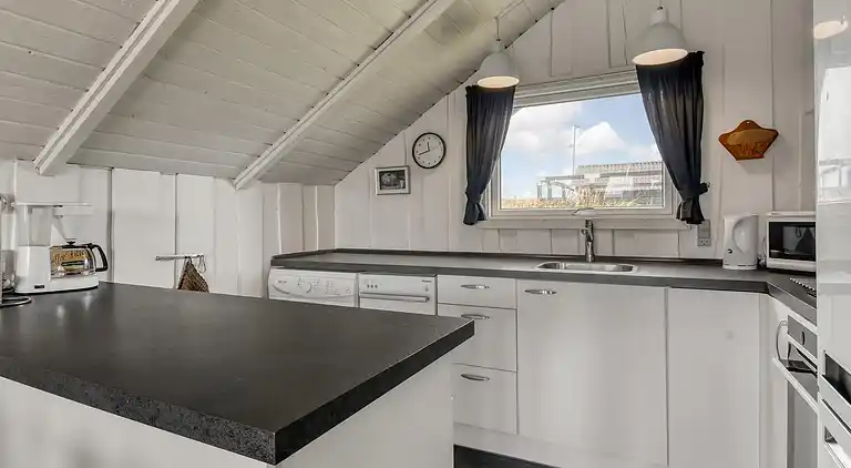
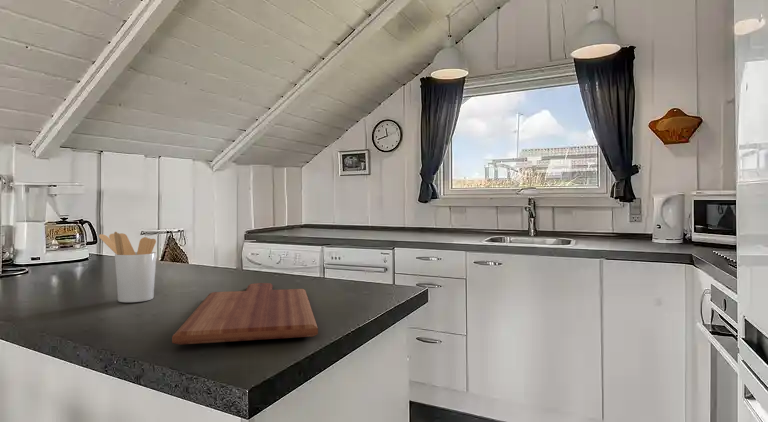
+ utensil holder (128, 264)
+ cutting board (254, 309)
